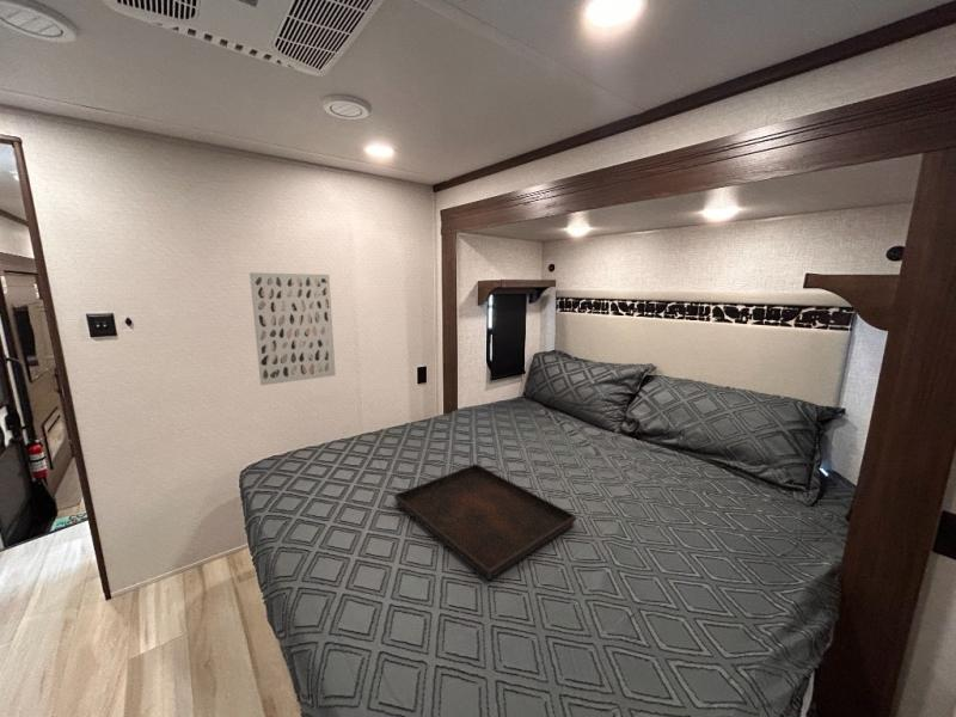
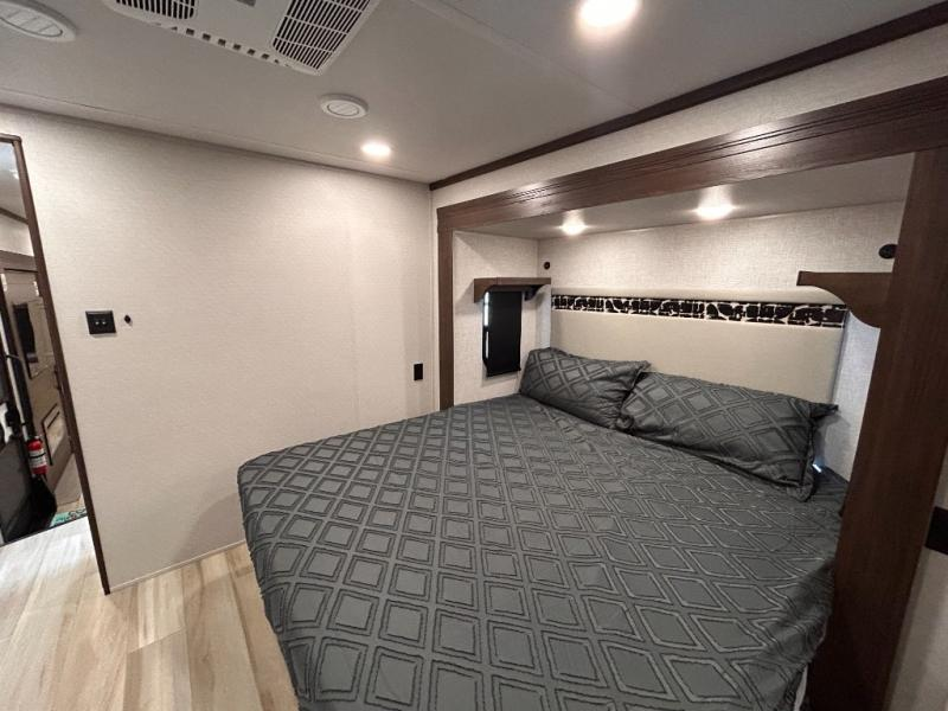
- wall art (295, 327)
- serving tray (480, 509)
